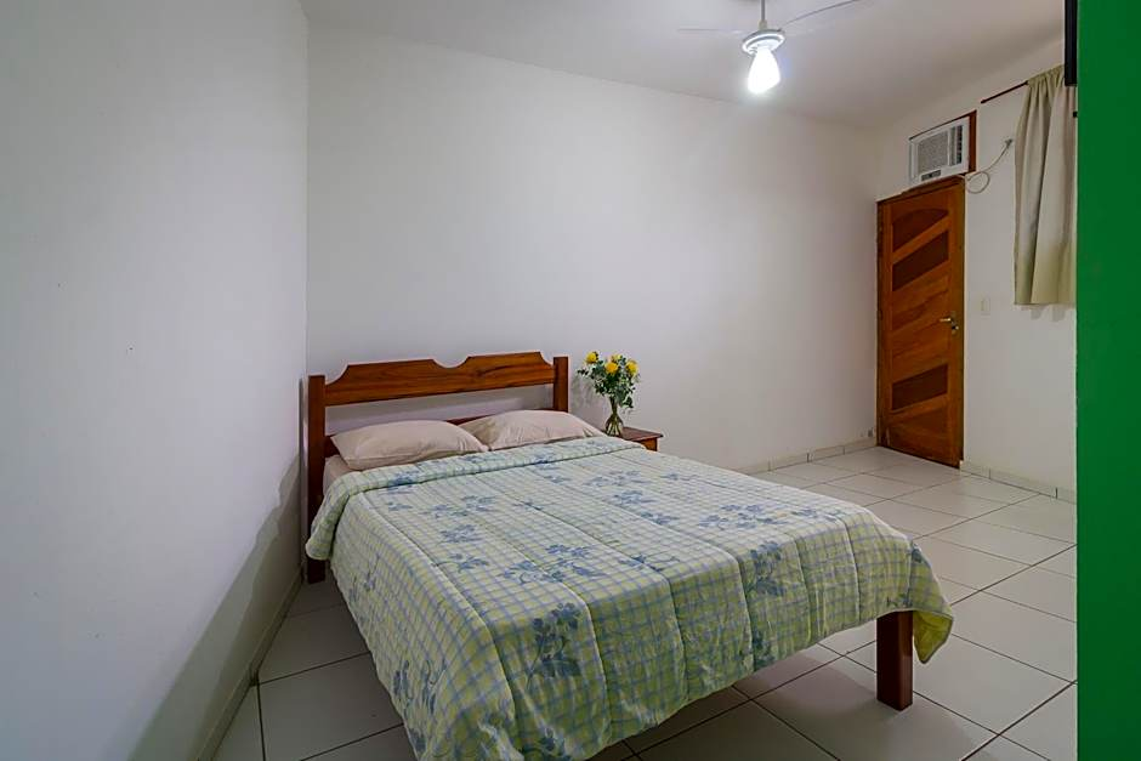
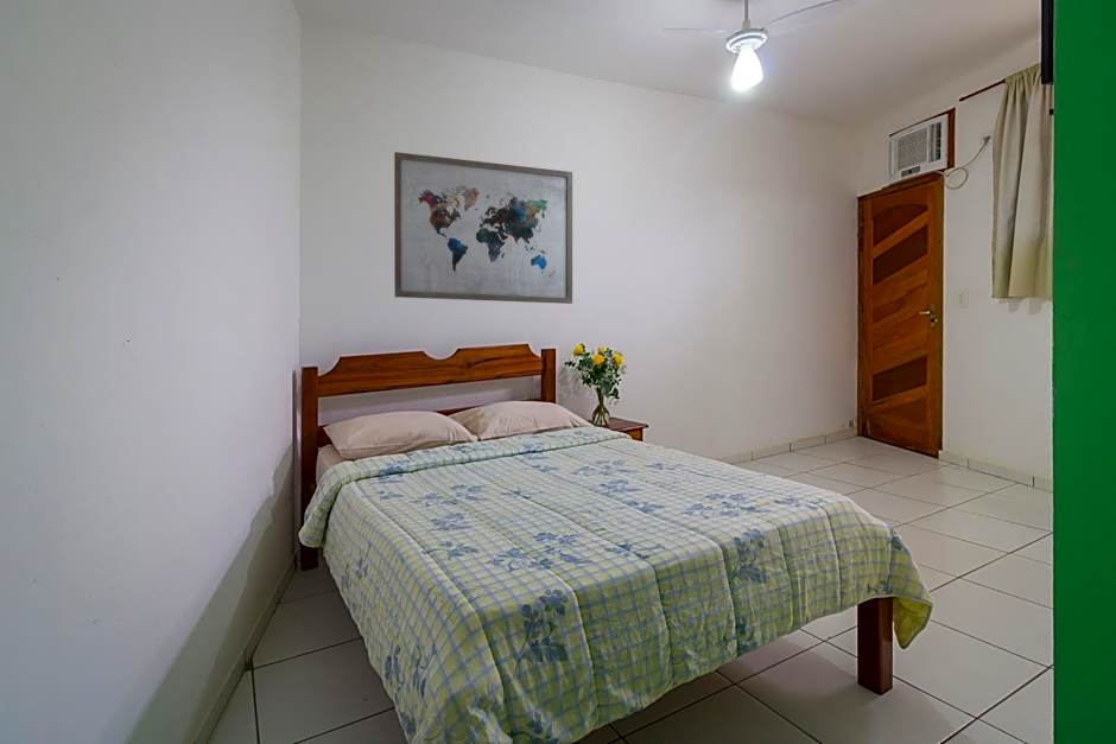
+ wall art (487, 231)
